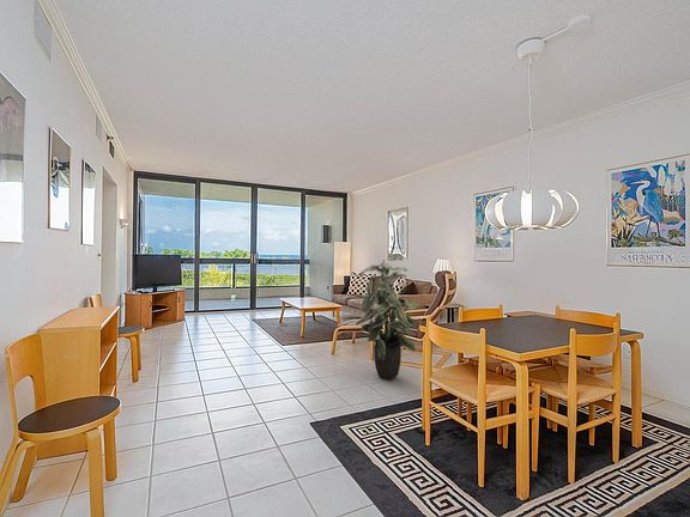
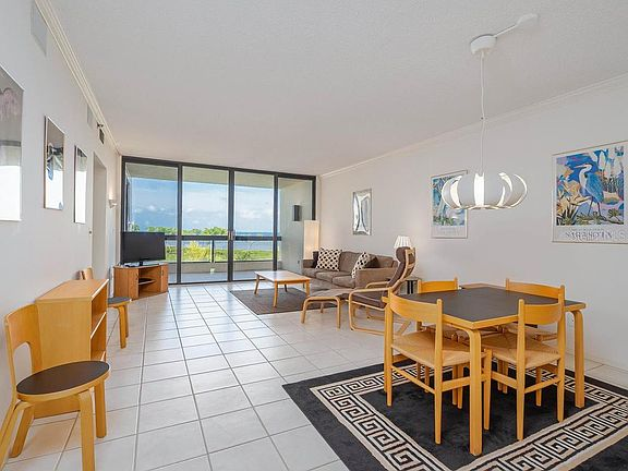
- indoor plant (389, 318)
